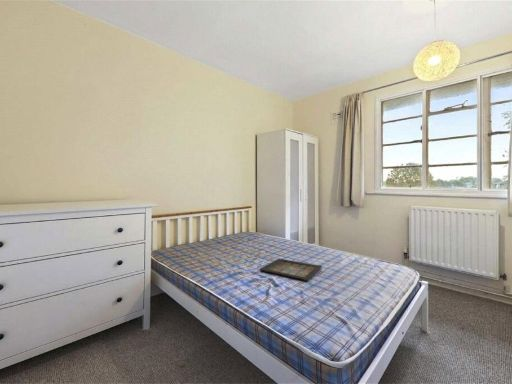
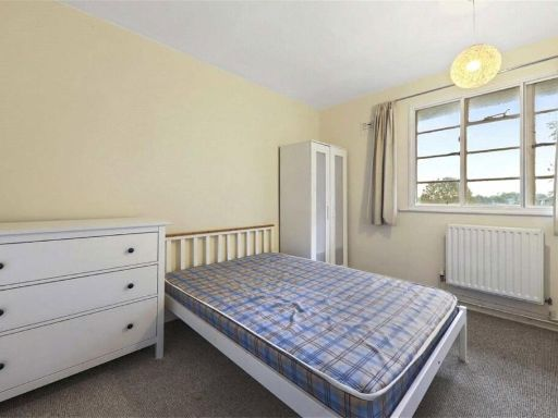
- icon panel (291, 268)
